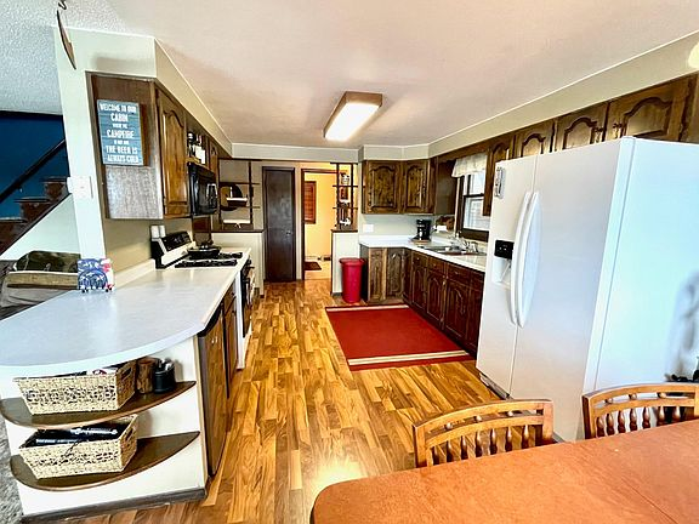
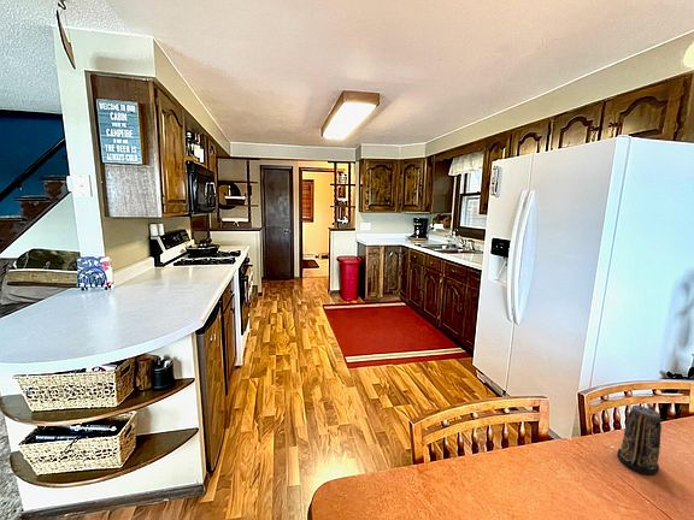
+ candle (641, 436)
